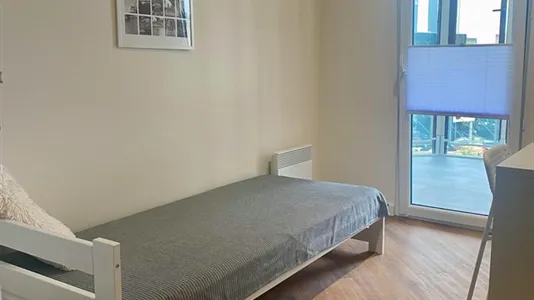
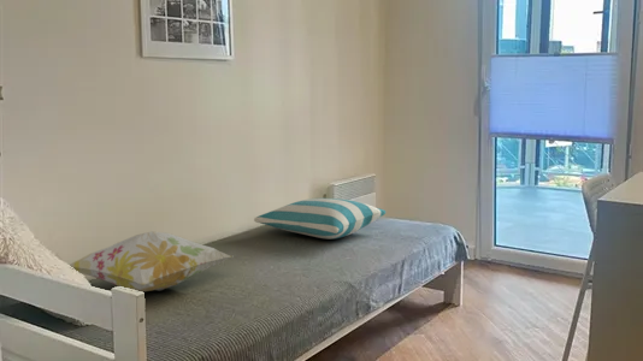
+ pillow (322, 217)
+ decorative pillow (151, 261)
